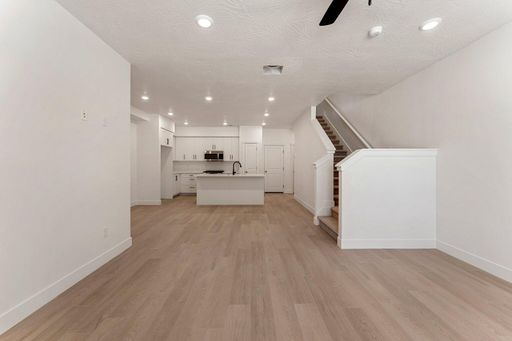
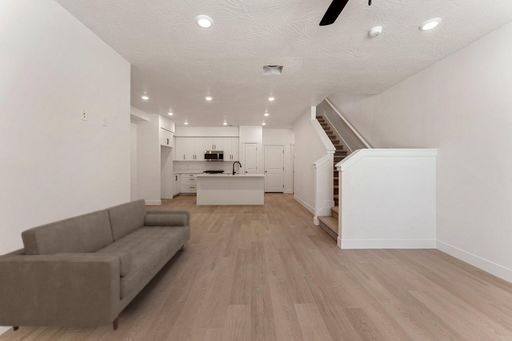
+ sofa (126, 243)
